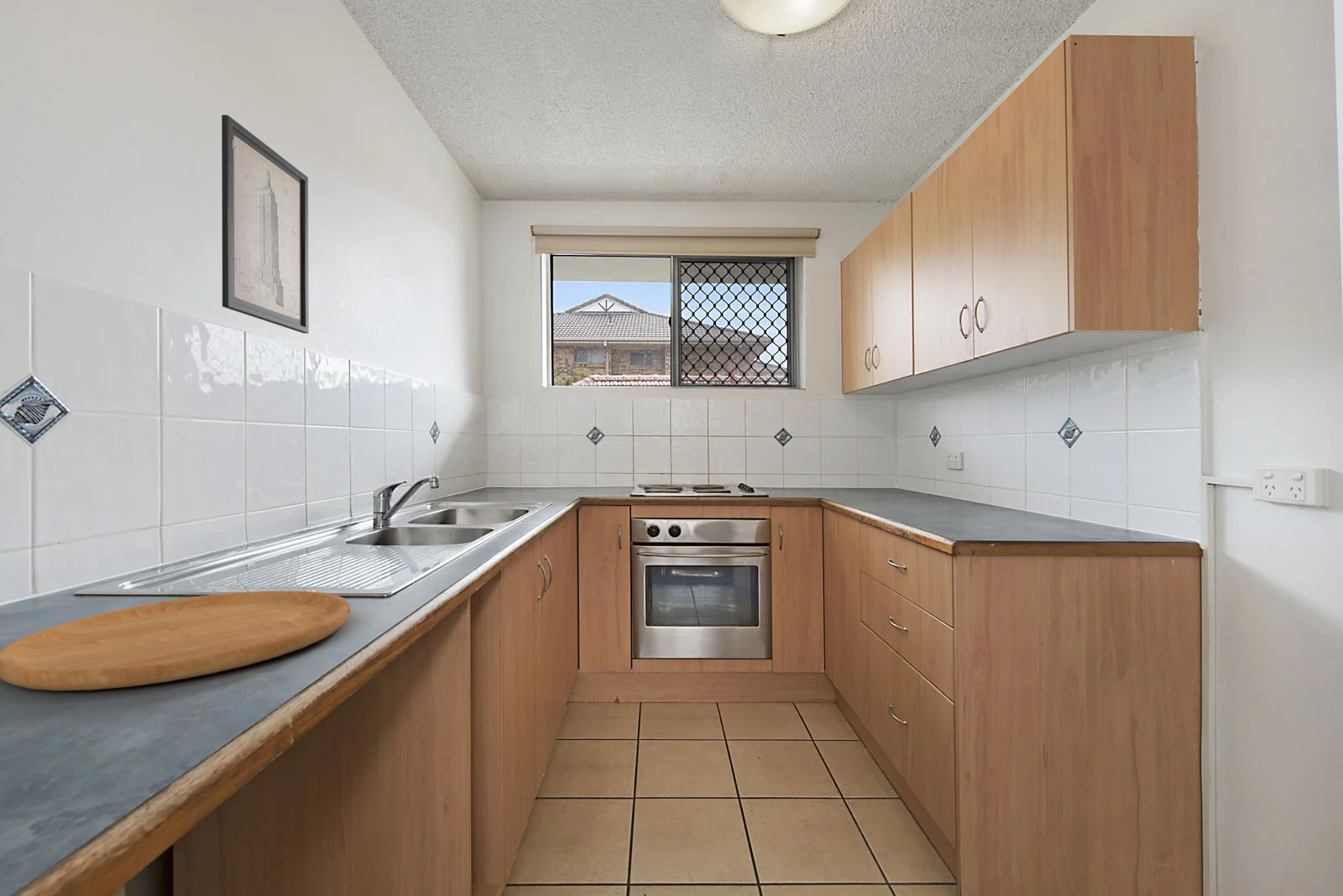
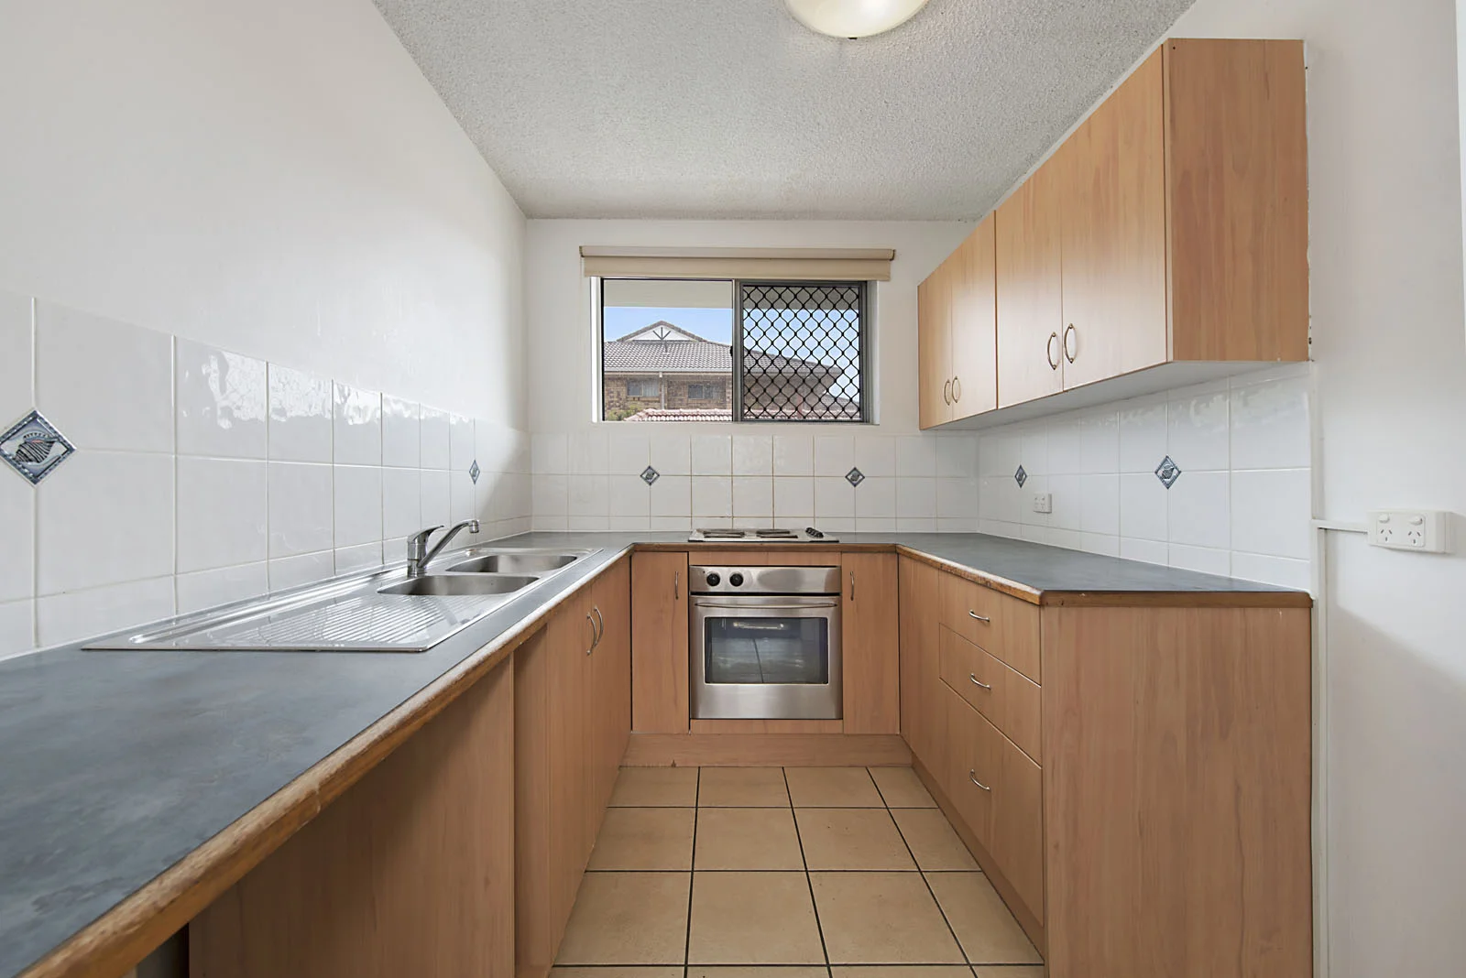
- cutting board (197, 630)
- wall art (269, 235)
